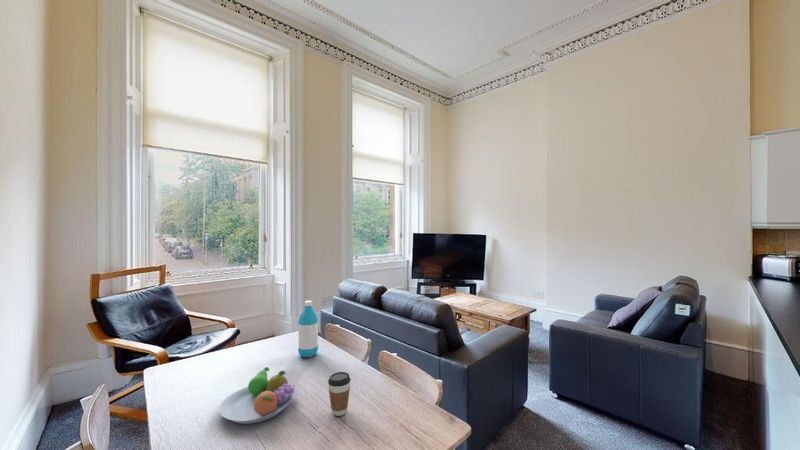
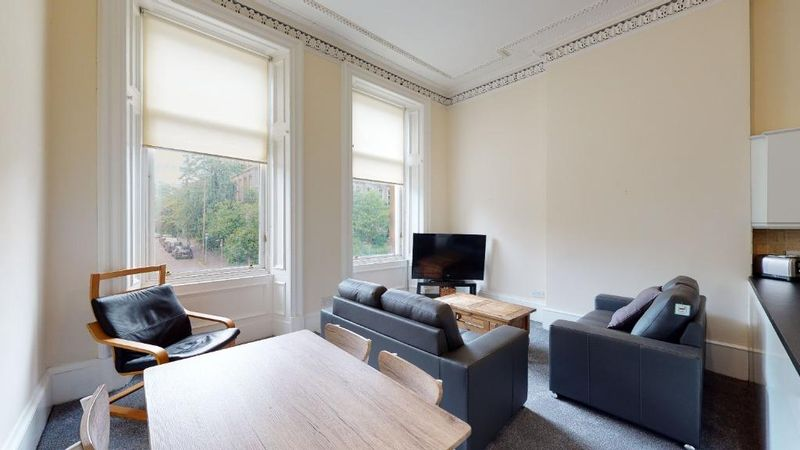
- water bottle (308, 328)
- coffee cup (339, 393)
- fruit bowl (260, 391)
